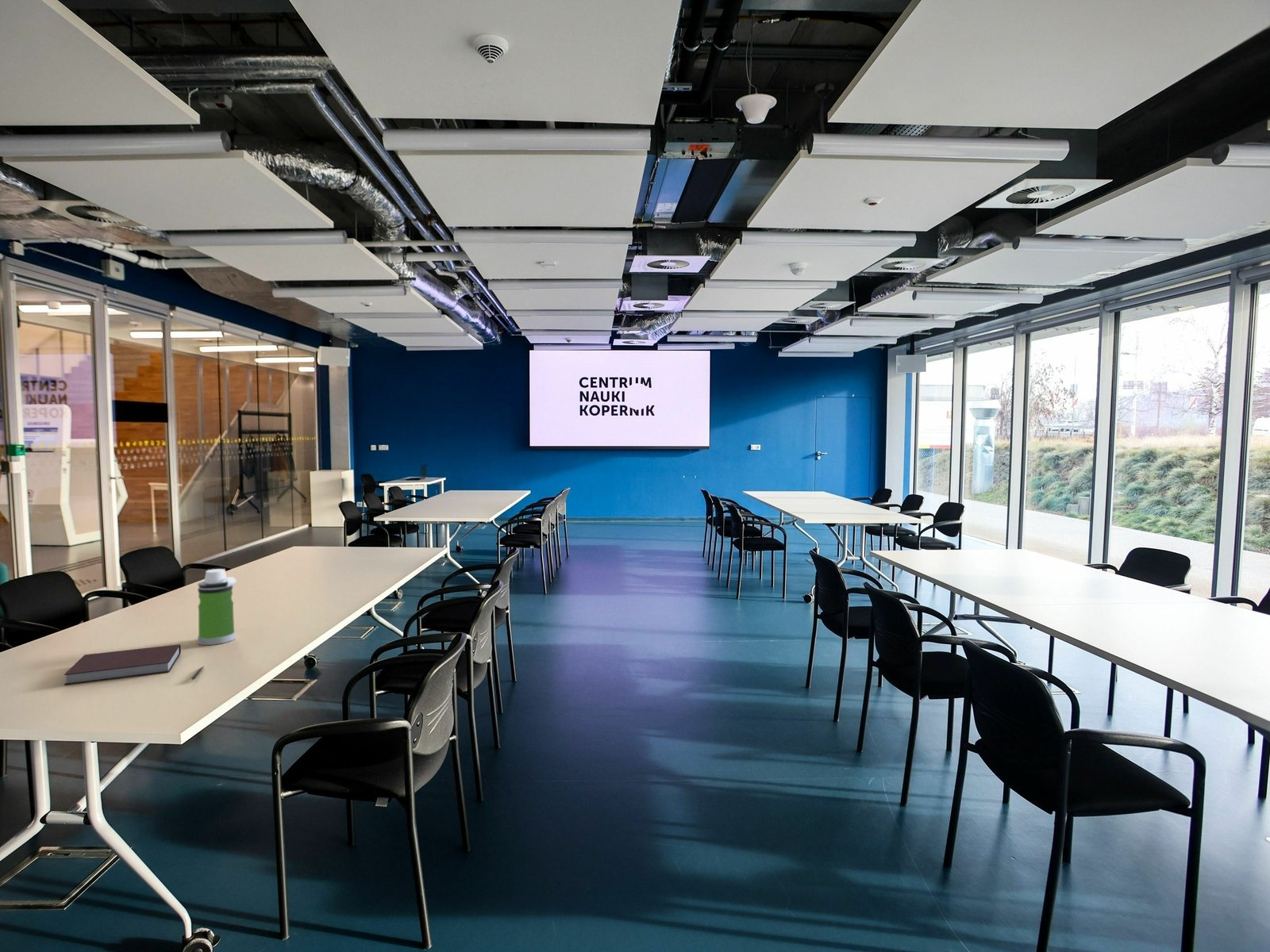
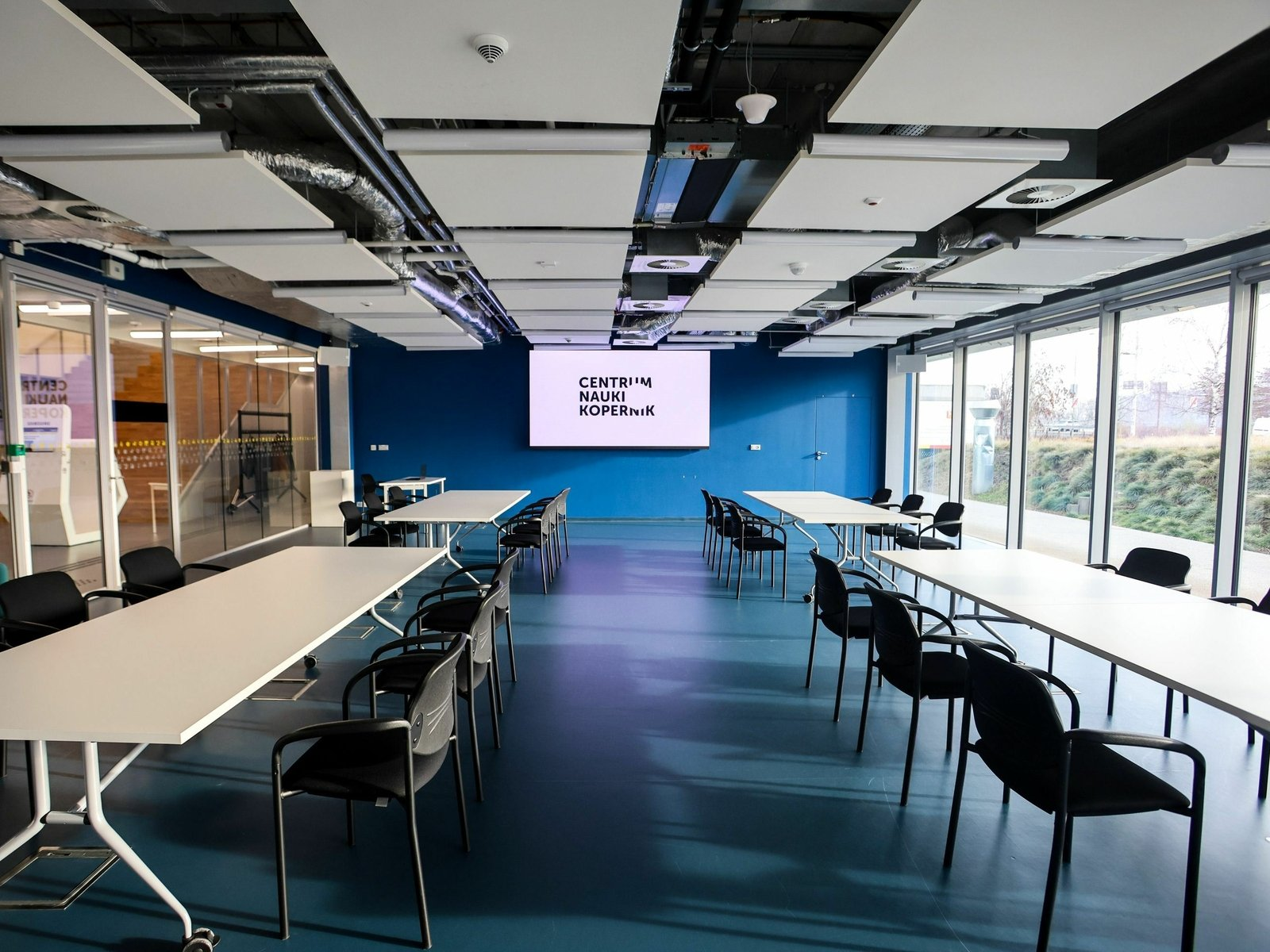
- pen (198, 671)
- notebook (126, 662)
- water bottle (217, 605)
